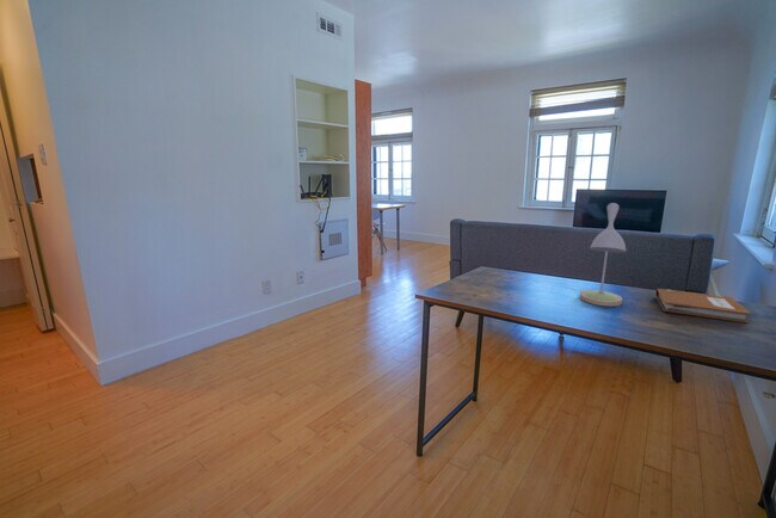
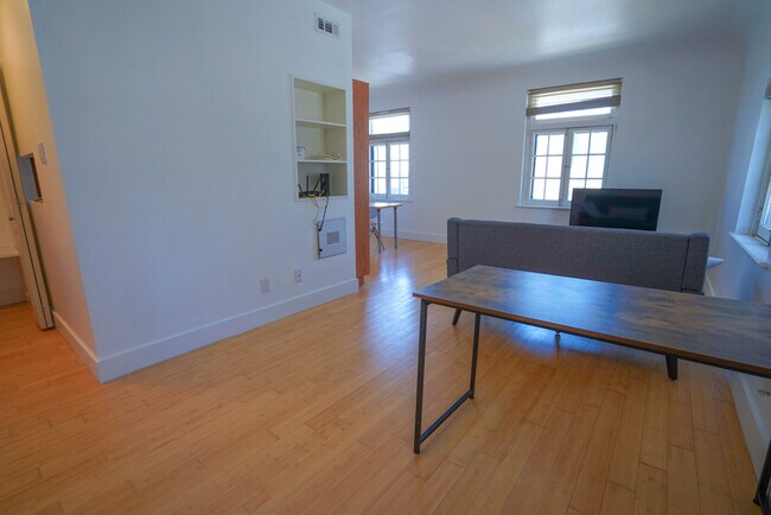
- desk lamp (606, 254)
- notebook (700, 303)
